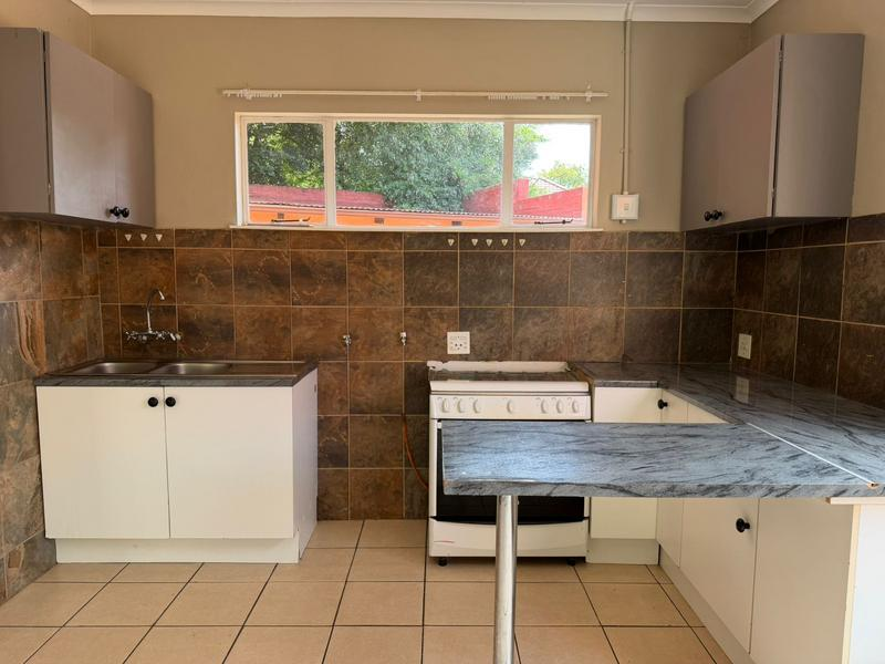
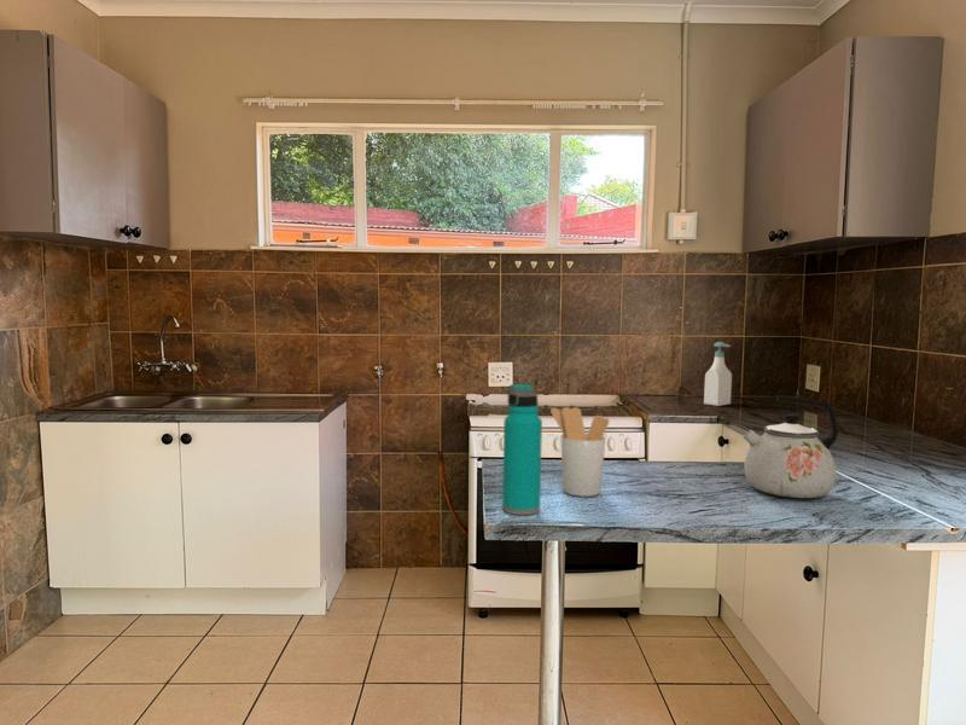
+ kettle (788, 443)
+ water bottle (522, 446)
+ utensil holder (576, 447)
+ soap bottle (720, 372)
